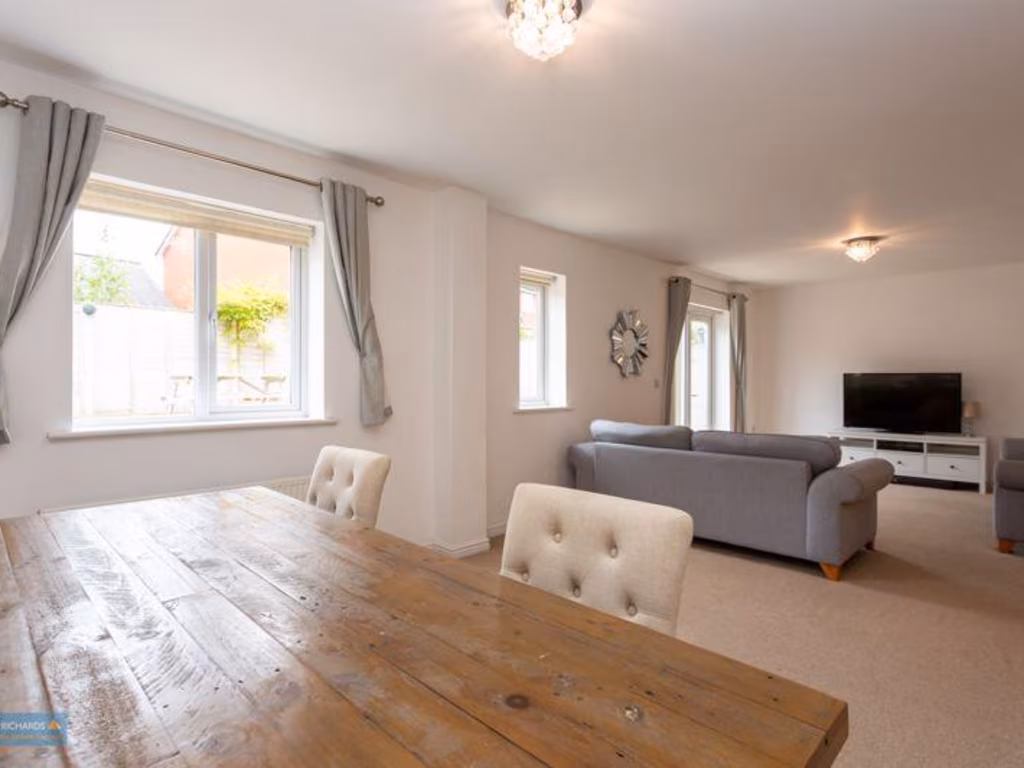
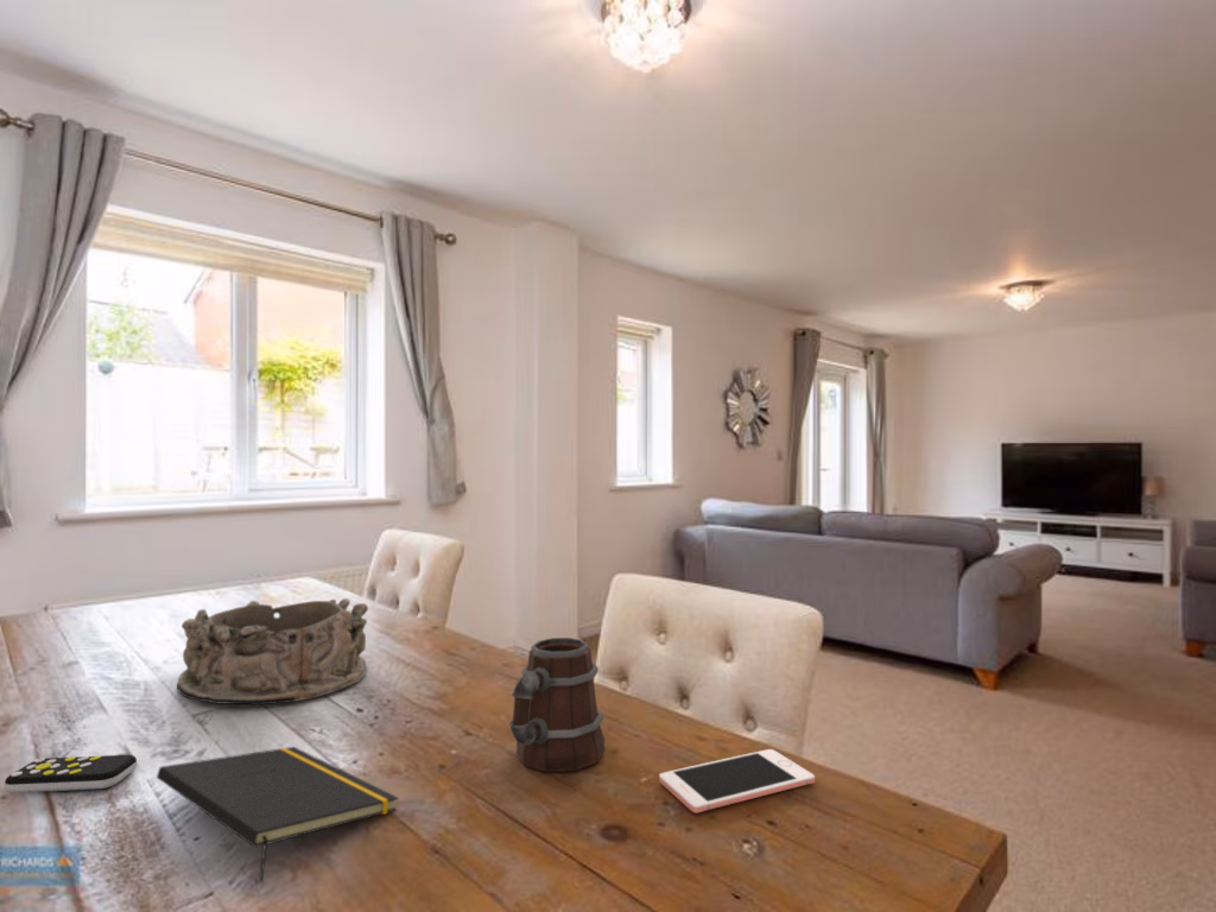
+ cell phone (736, 778)
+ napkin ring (276, 640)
+ remote control (72, 772)
+ notepad (277, 787)
+ mug (551, 703)
